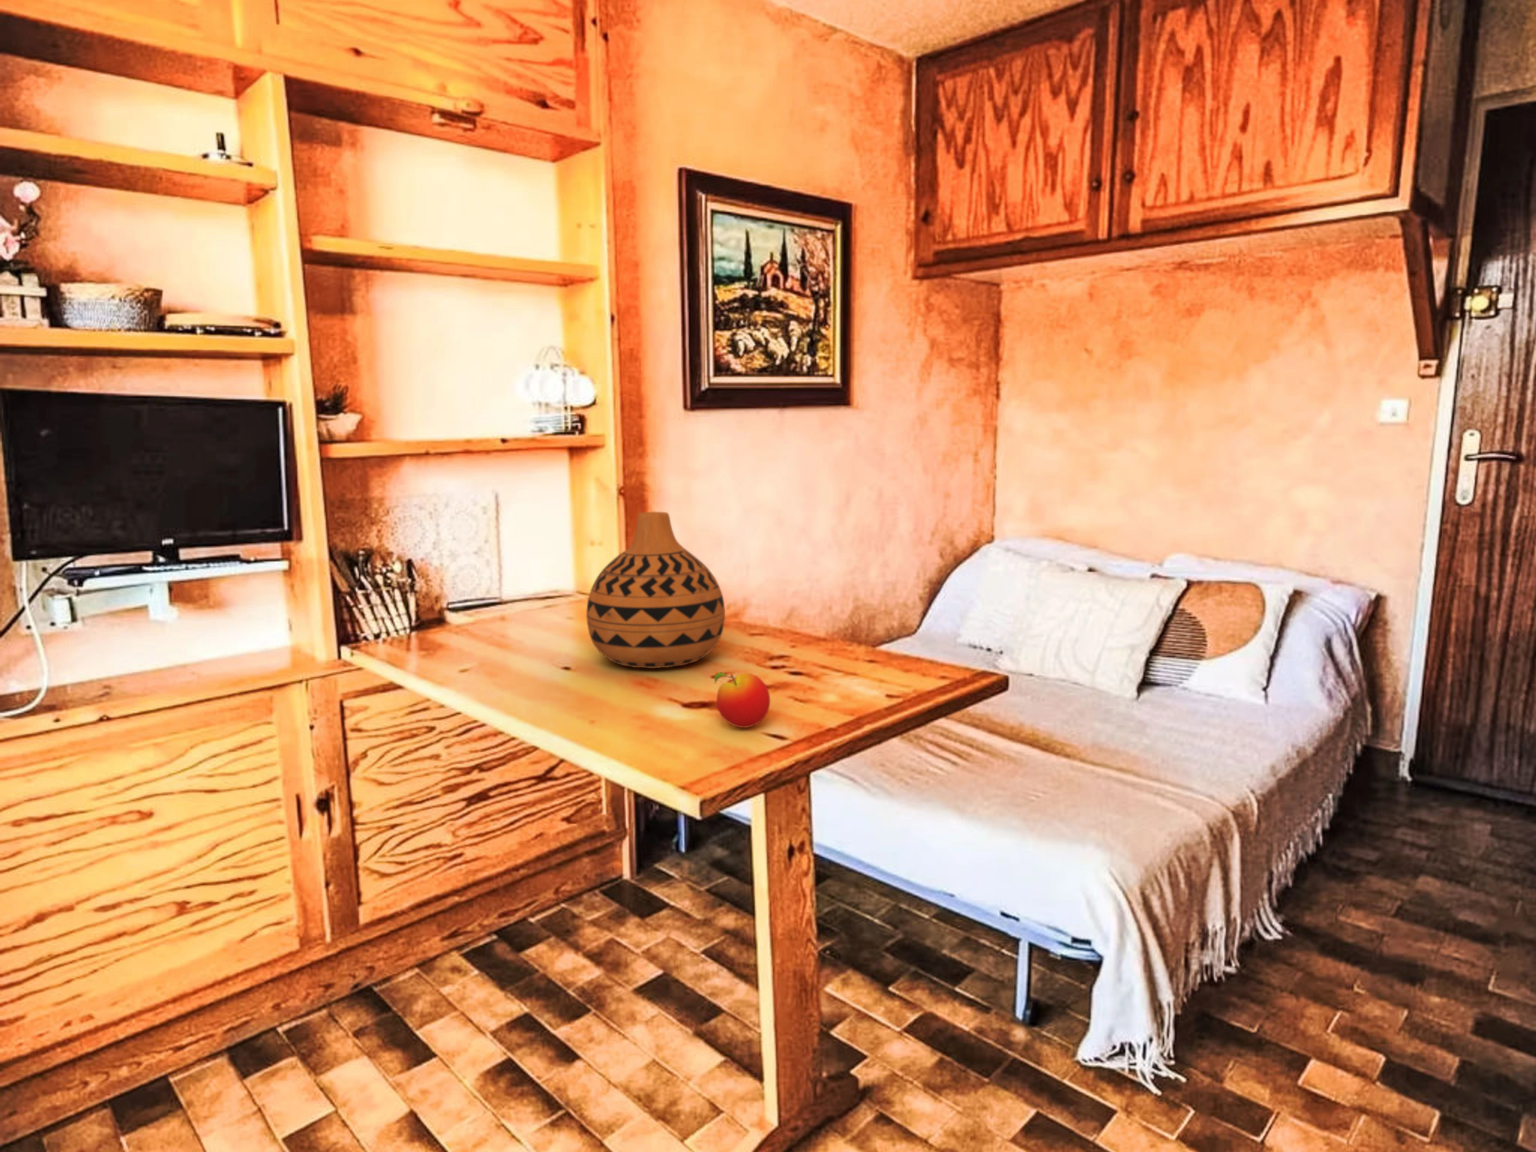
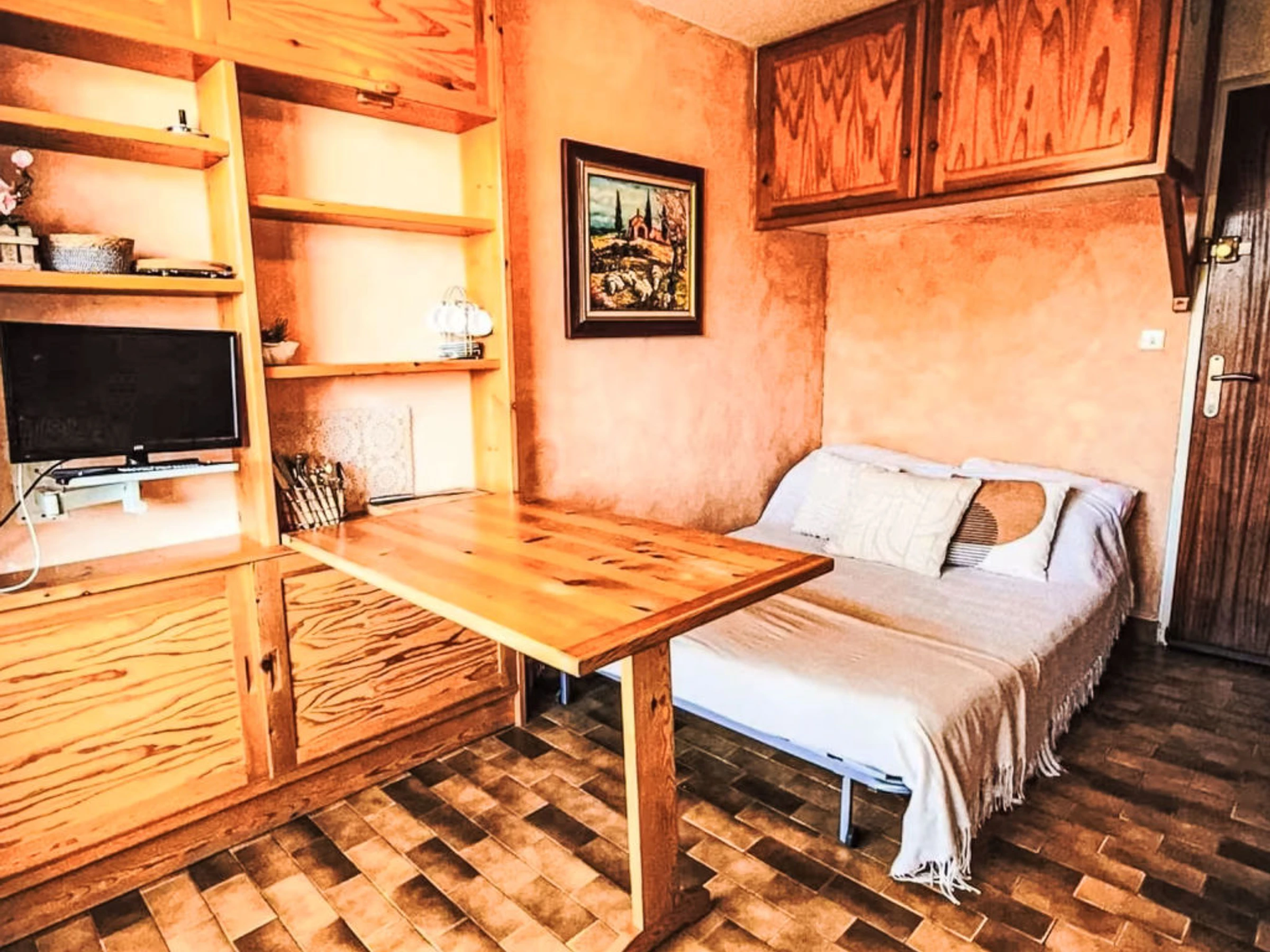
- vase (656, 587)
- apple (741, 699)
